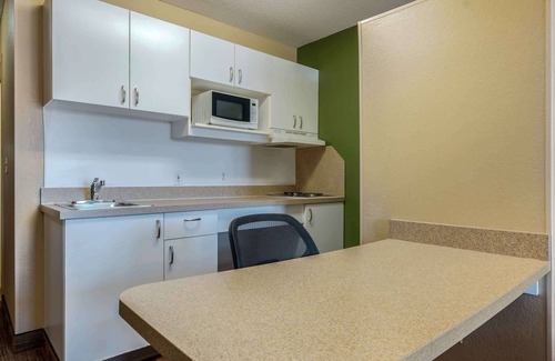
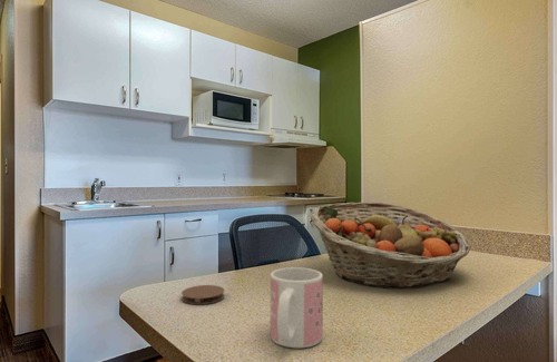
+ fruit basket (388, 238)
+ mug (294, 307)
+ coaster (203, 294)
